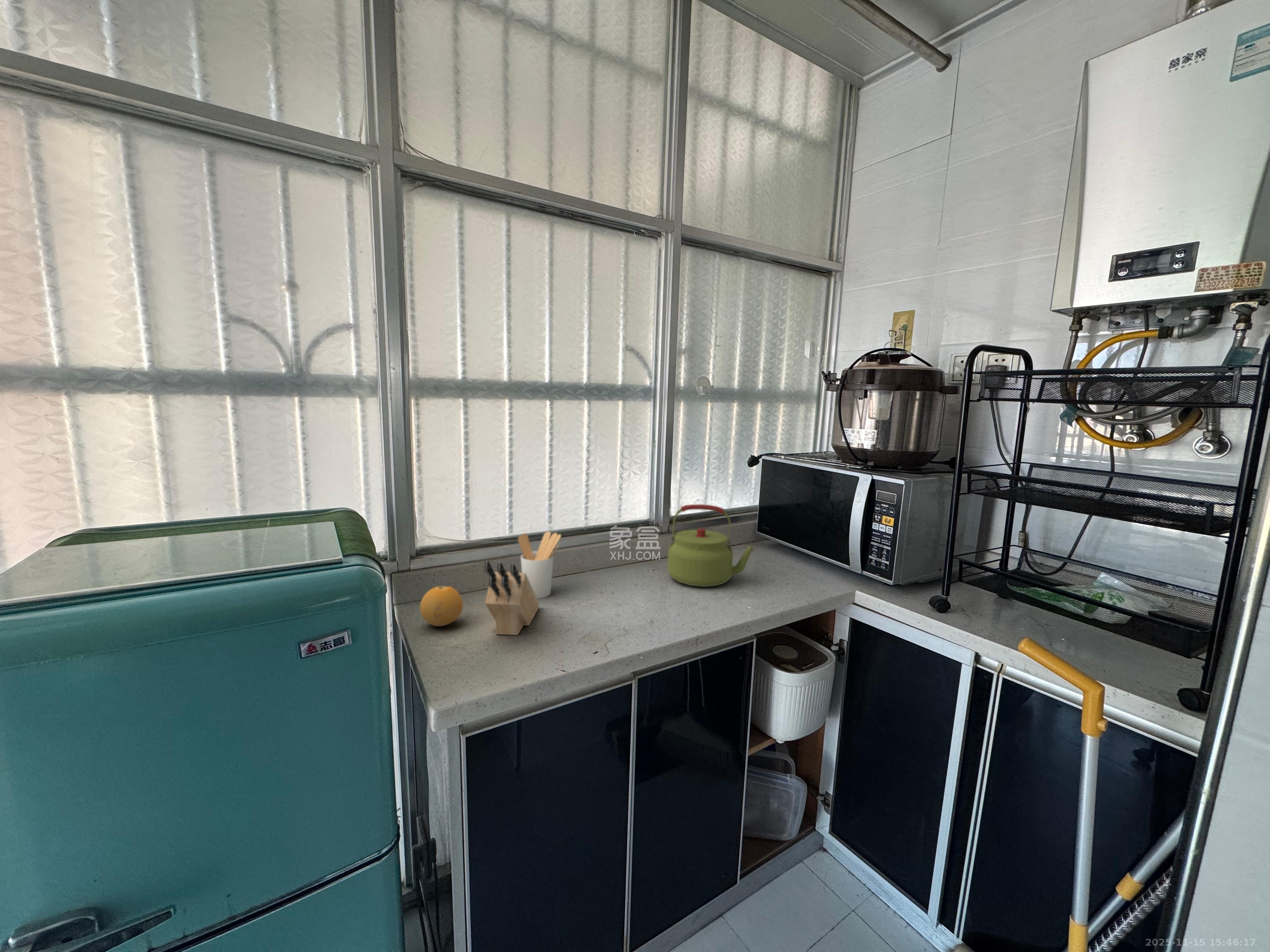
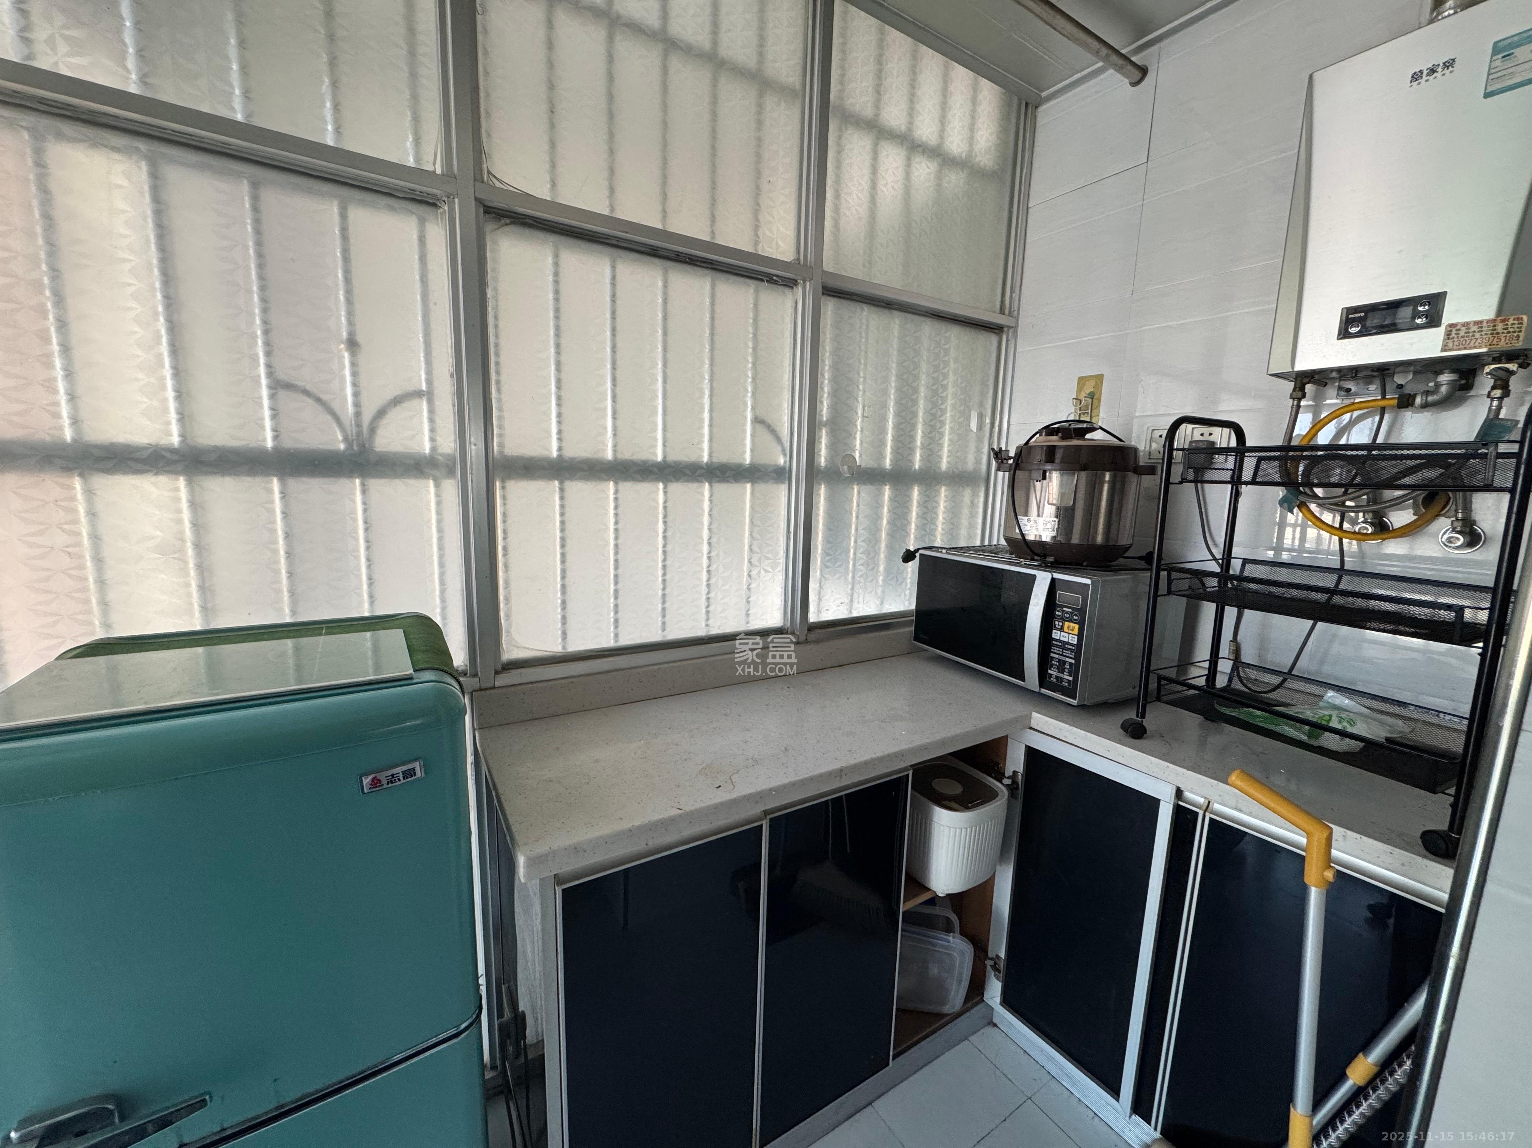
- kettle (711, 542)
- fruit (442, 605)
- utensil holder (542, 563)
- knife block (512, 588)
